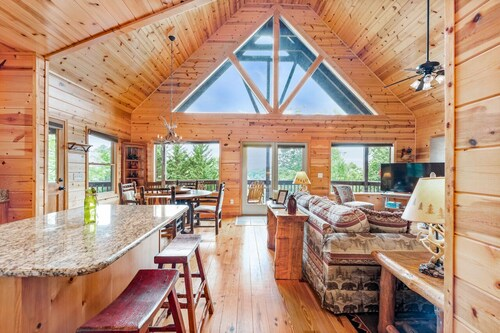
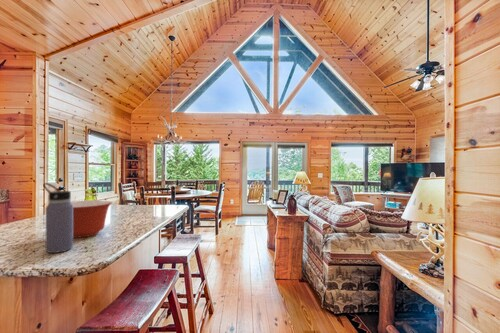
+ water bottle (58, 216)
+ mixing bowl (84, 218)
